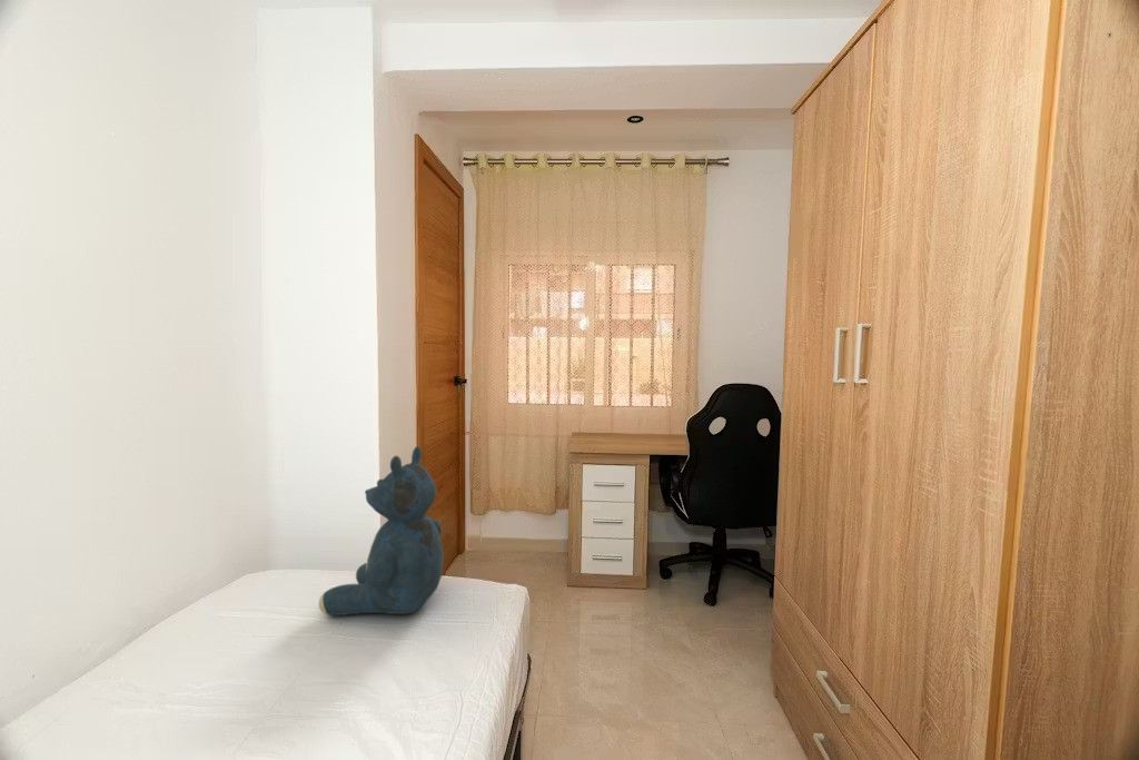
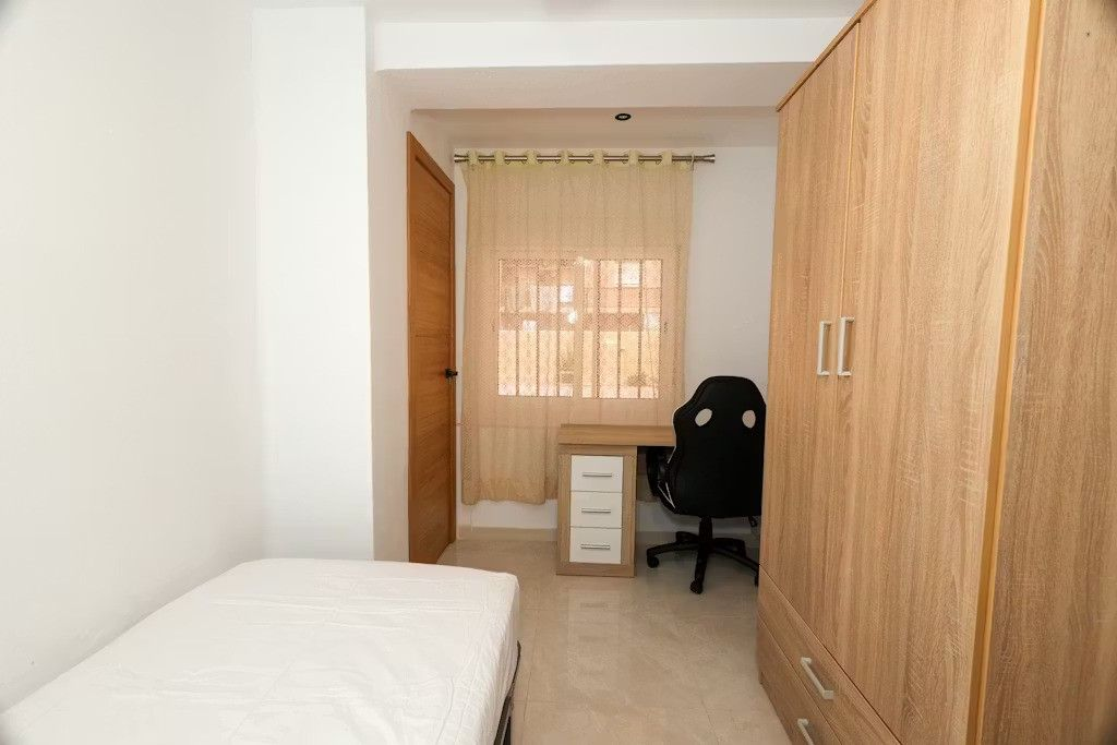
- teddy bear (385, 527)
